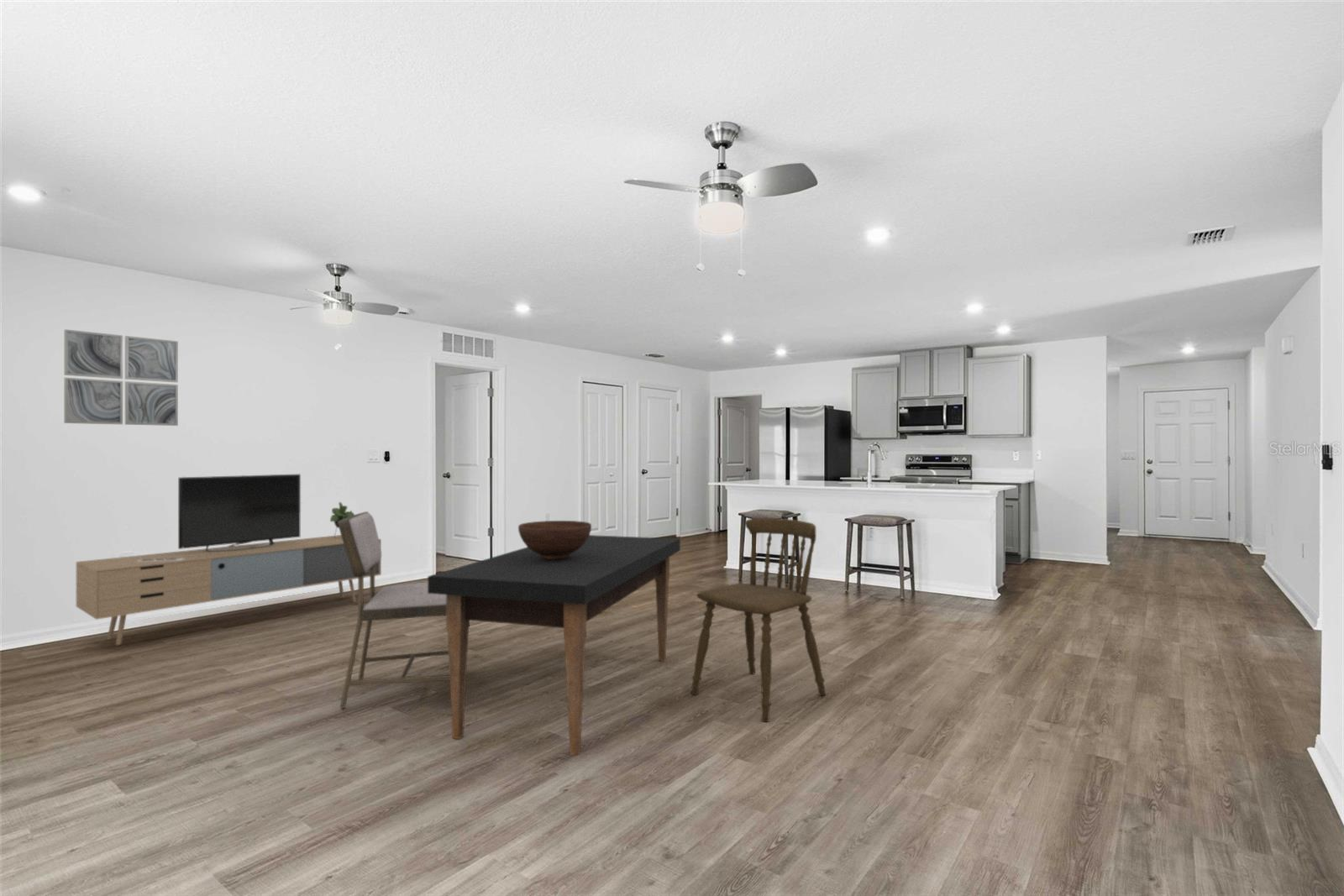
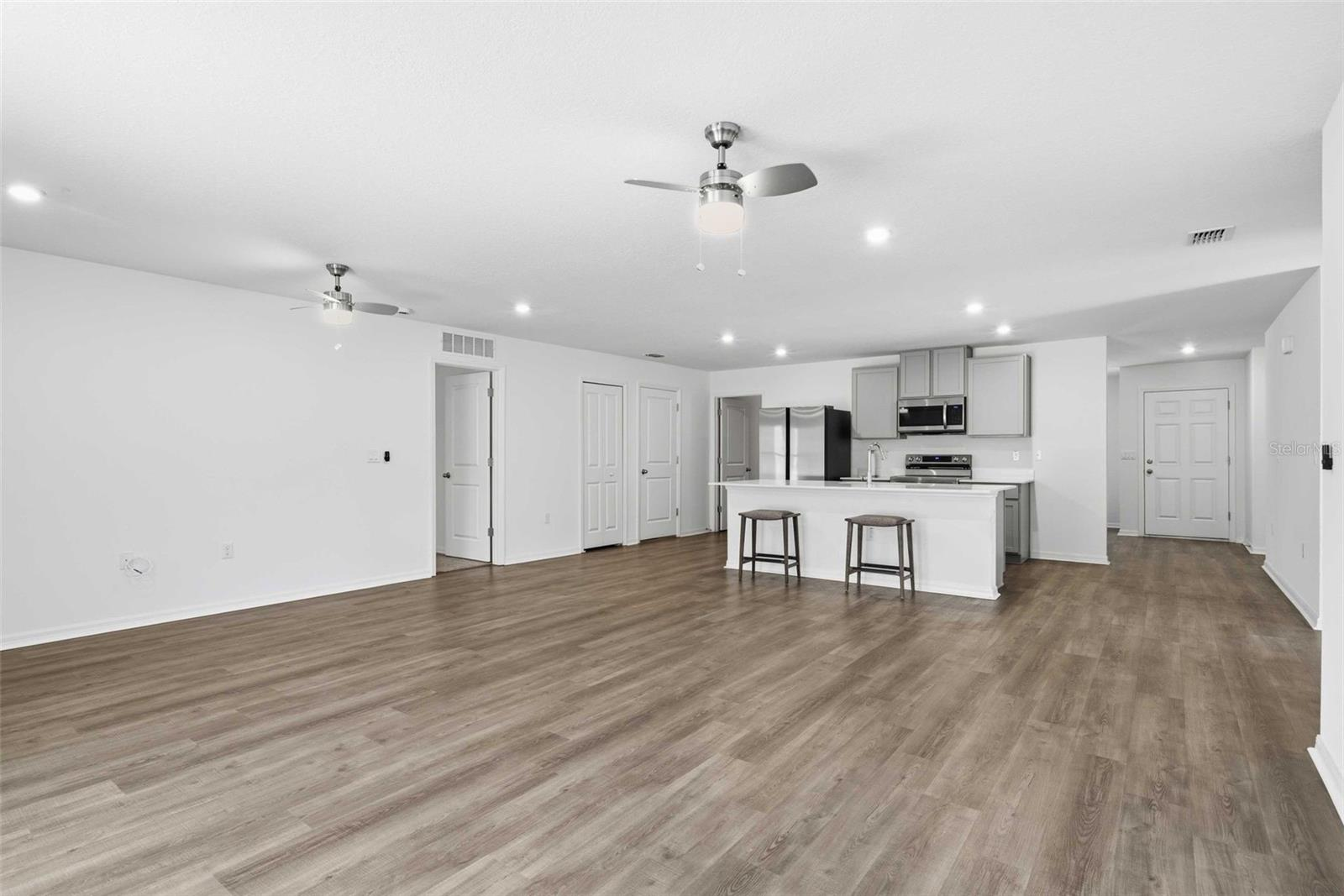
- fruit bowl (554, 541)
- wall art (125, 379)
- media console (244, 547)
- dining chair (408, 601)
- dining table (575, 623)
- dining chair (758, 609)
